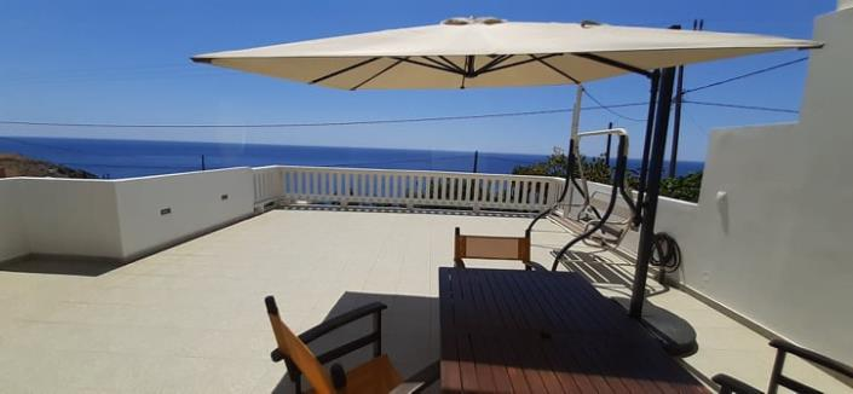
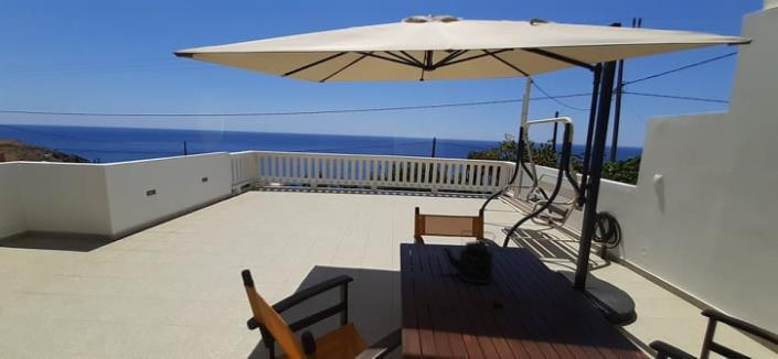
+ kettle (467, 253)
